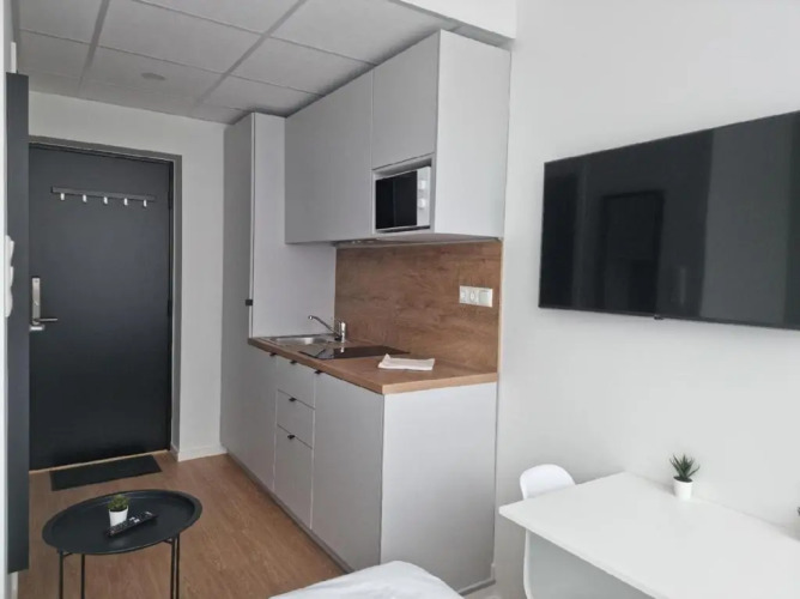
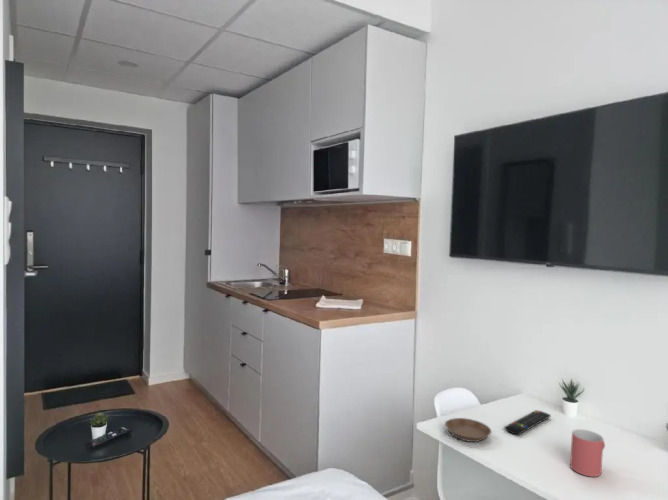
+ saucer (467, 430)
+ remote control (528, 422)
+ mug (590, 450)
